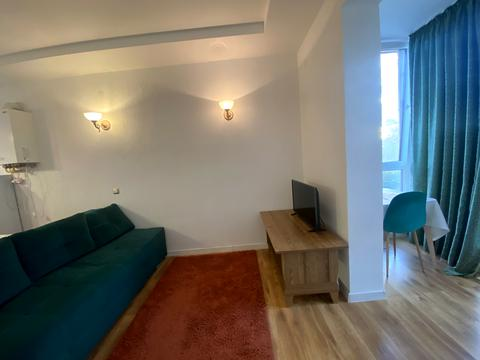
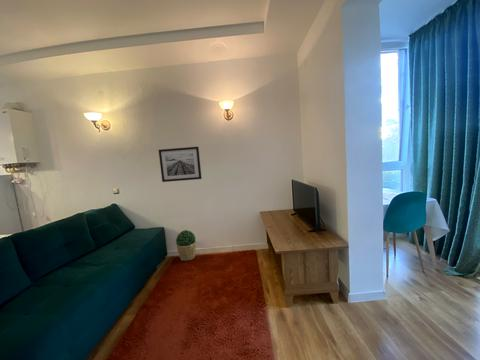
+ wall art (180, 164)
+ potted plant (186, 244)
